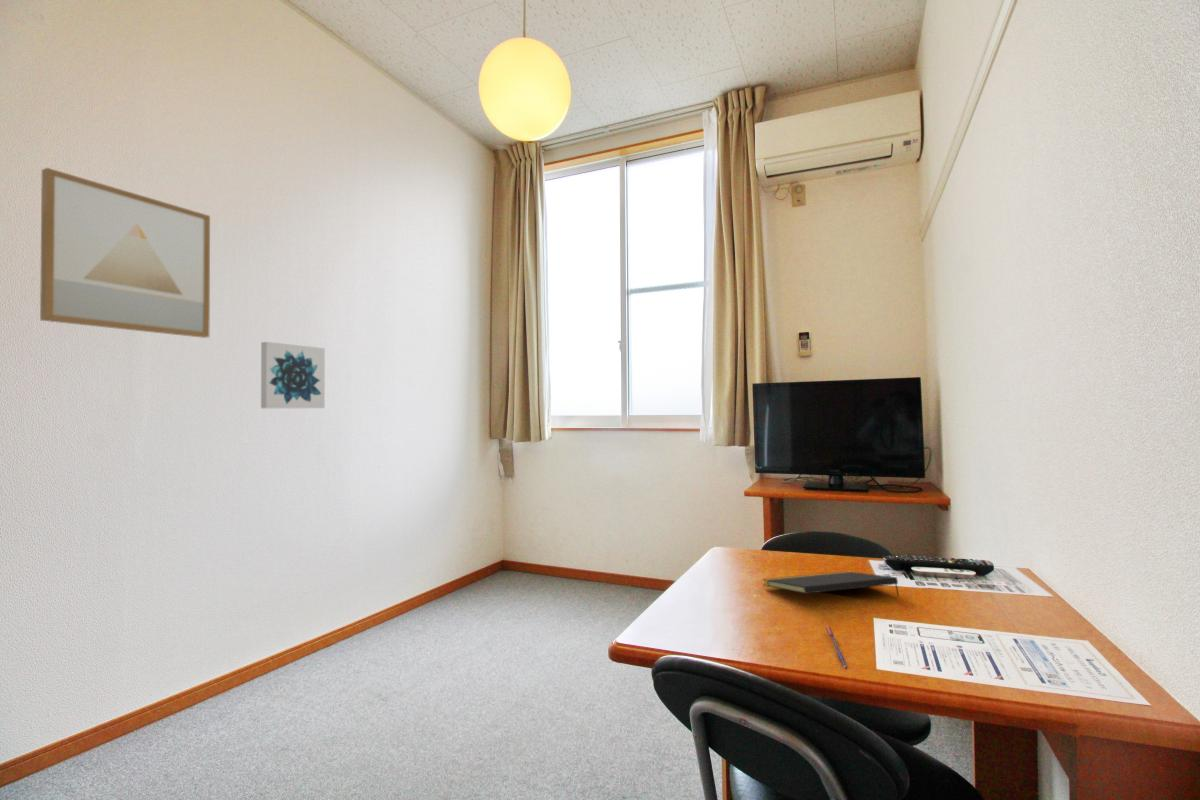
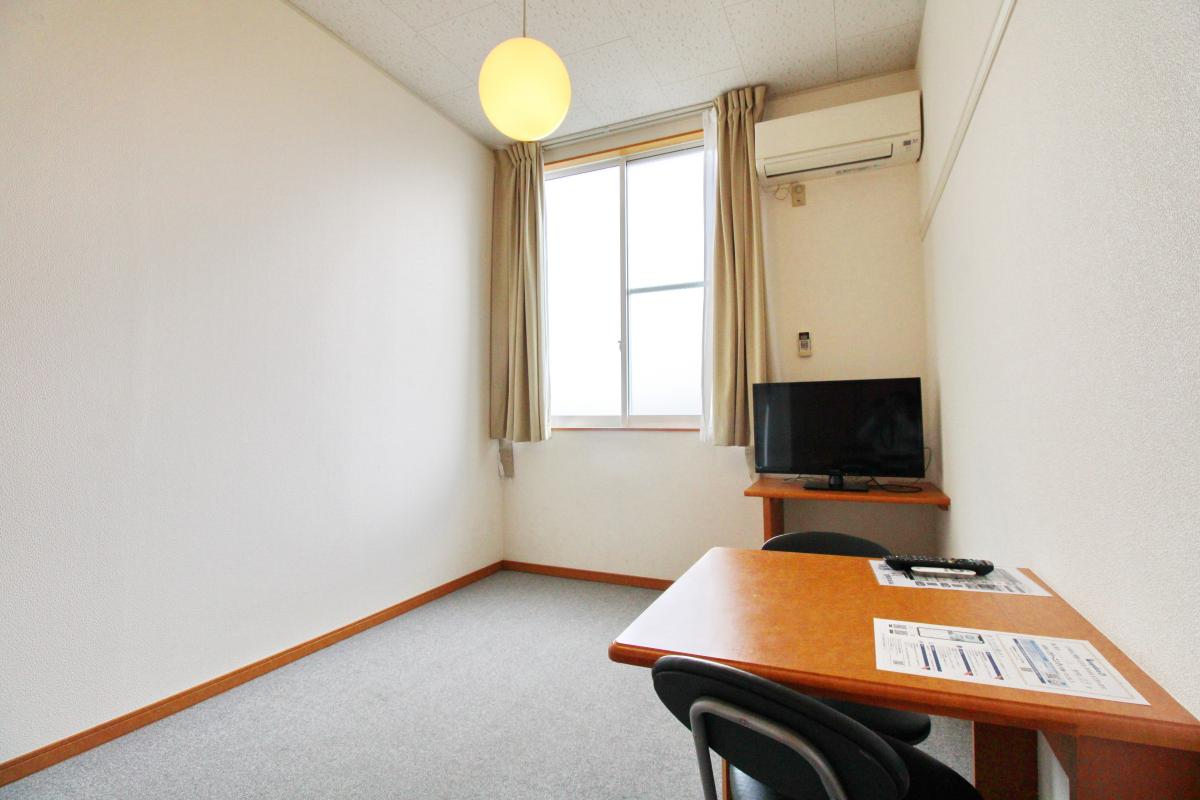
- wall art (134, 262)
- notepad (827, 581)
- pen (836, 645)
- wall art (294, 376)
